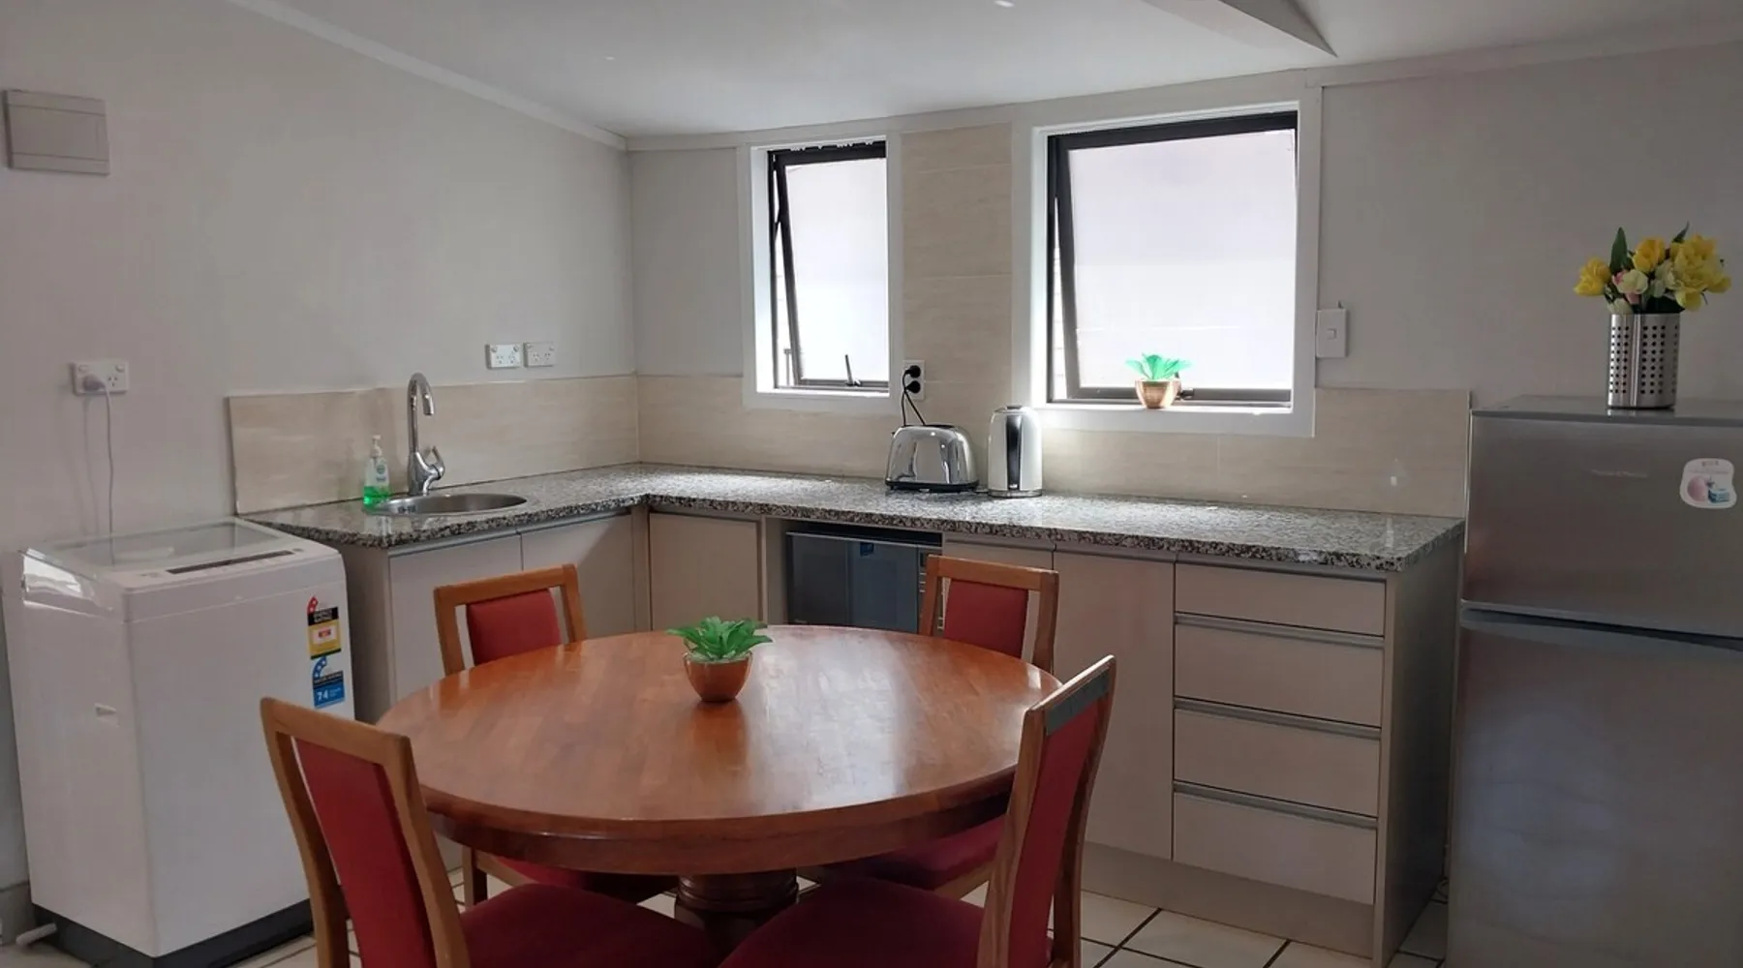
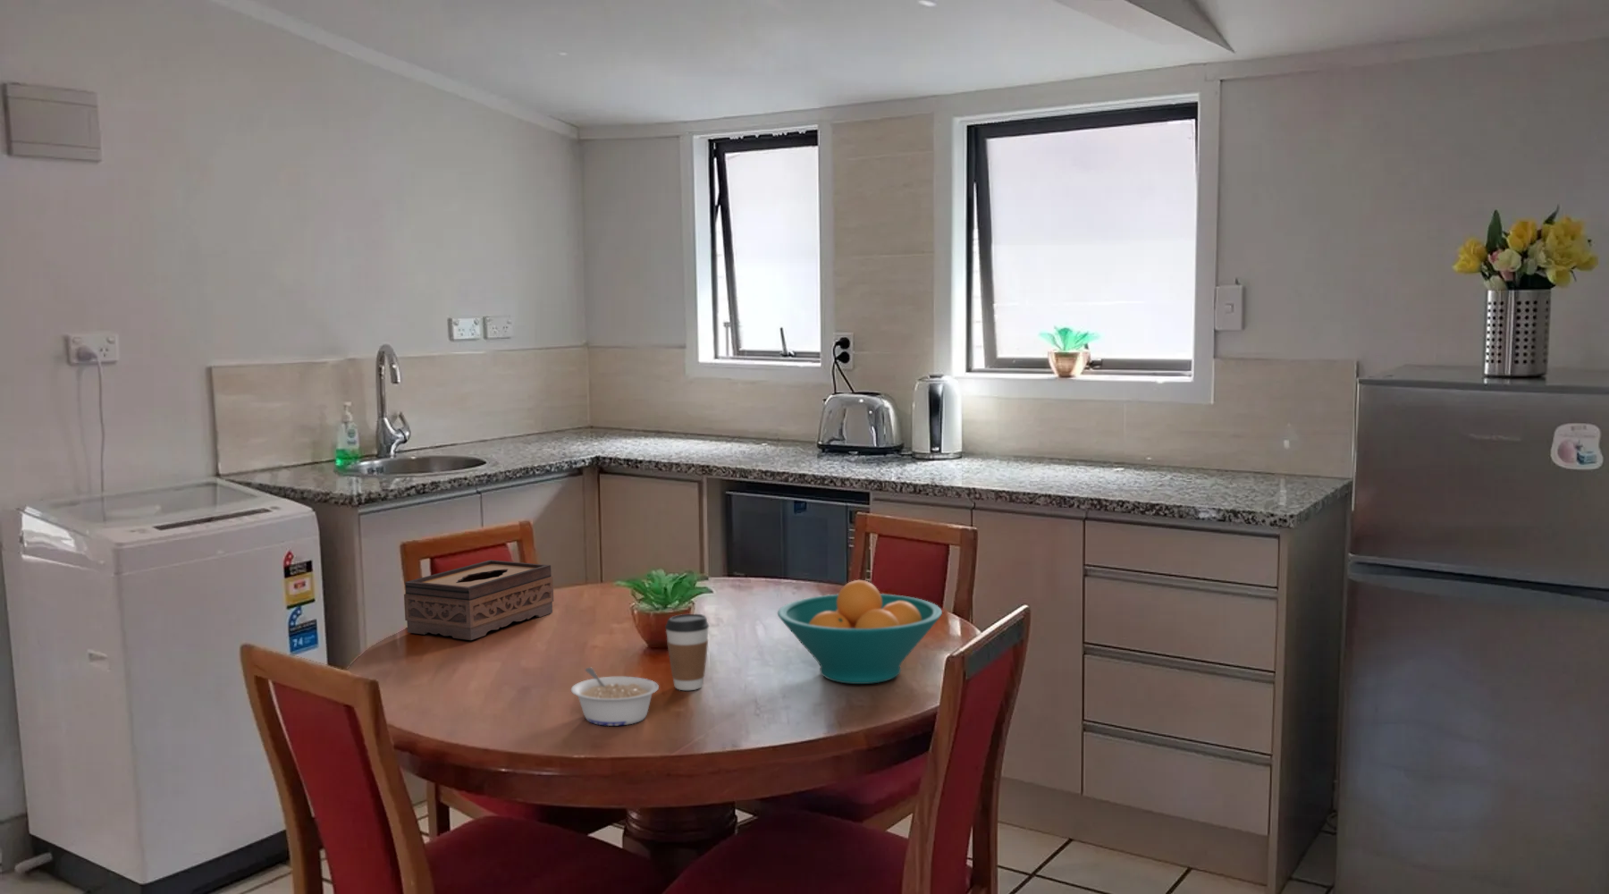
+ tissue box (481, 597)
+ fruit bowl (860, 628)
+ coffee cup (688, 652)
+ legume (612, 698)
